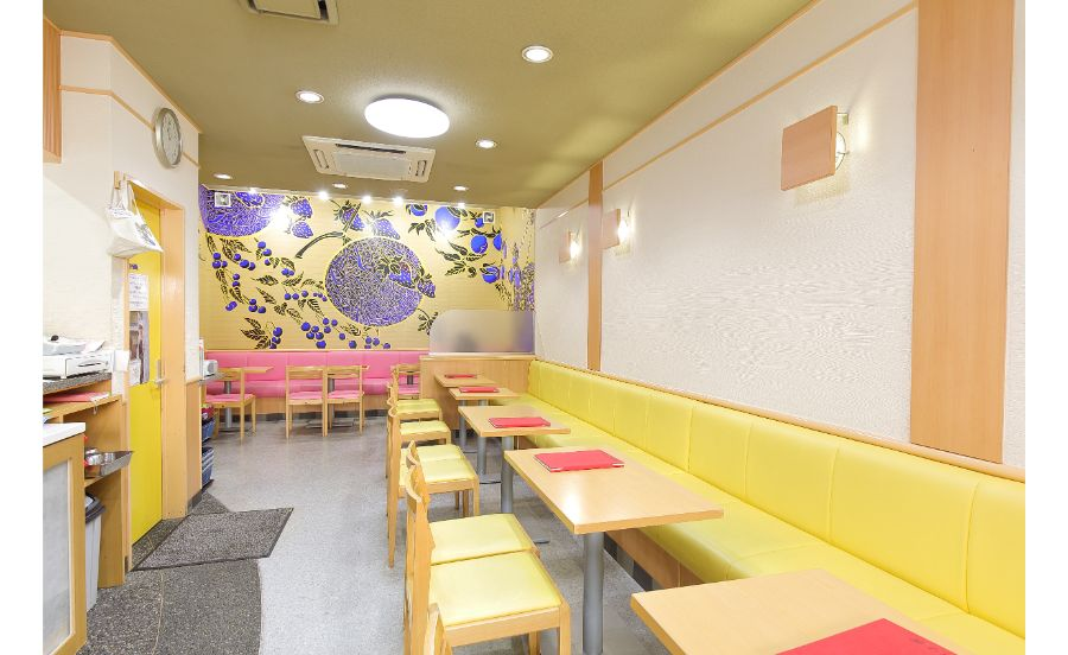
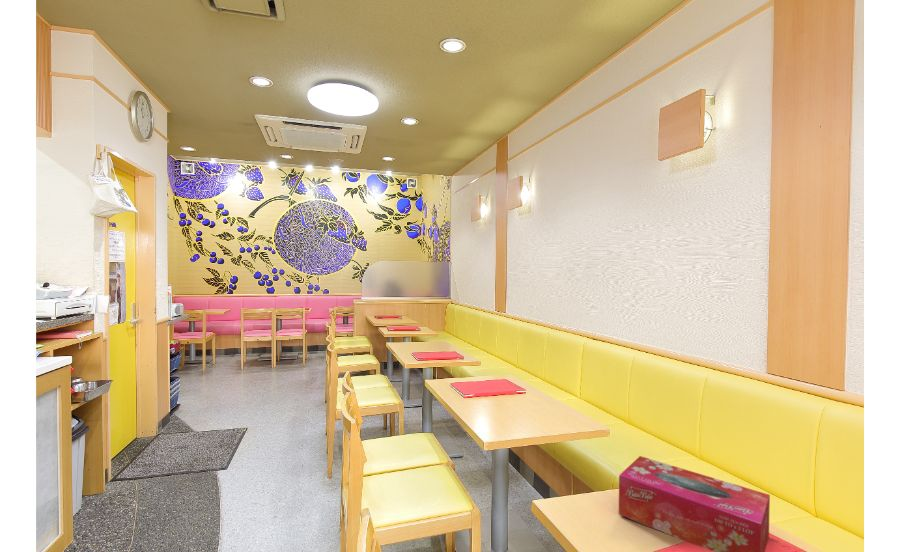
+ tissue box (690, 504)
